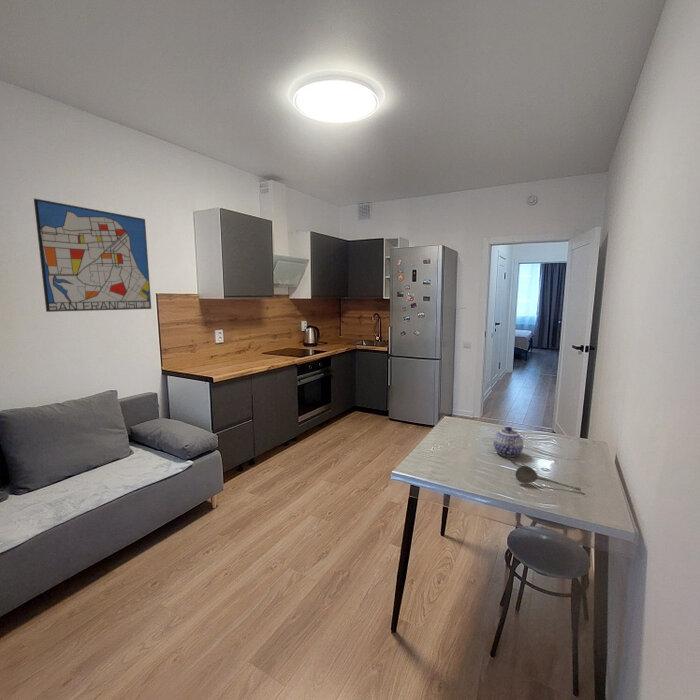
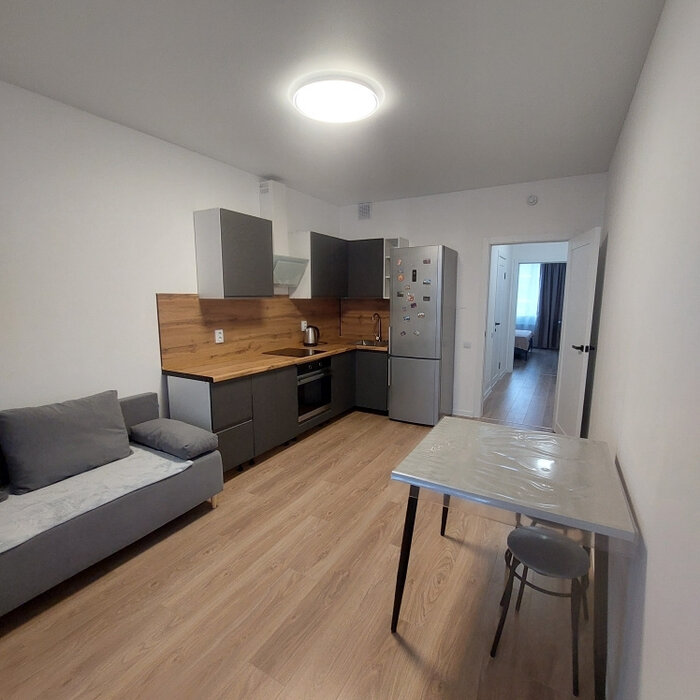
- teapot (508, 440)
- wall art (100, 261)
- soupspoon (547, 479)
